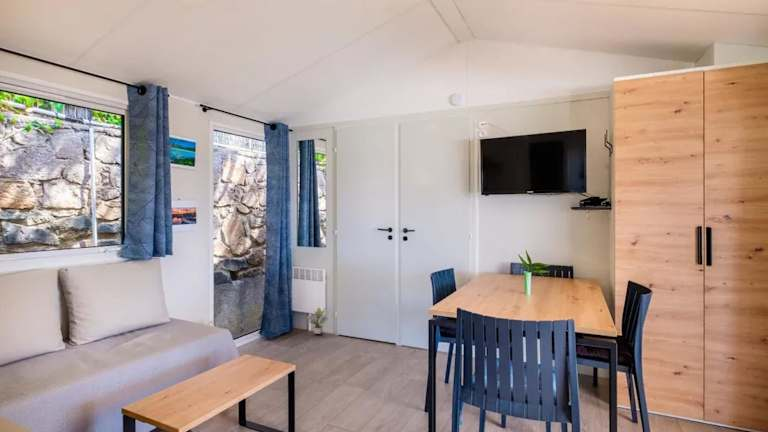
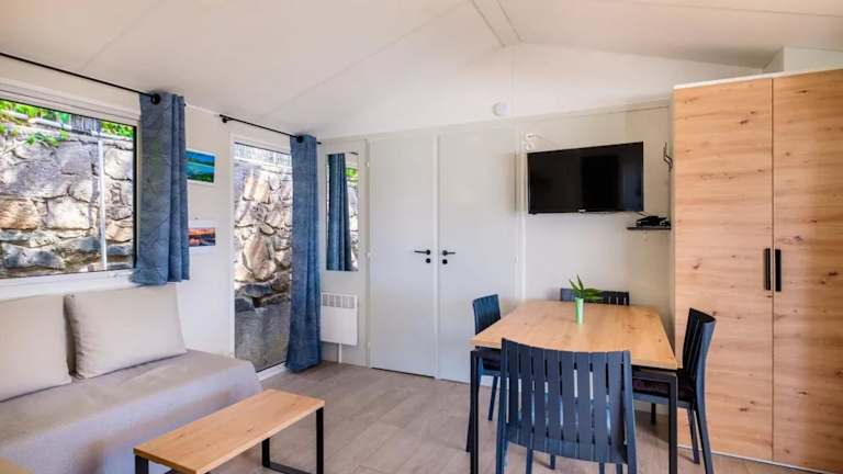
- potted plant (316, 321)
